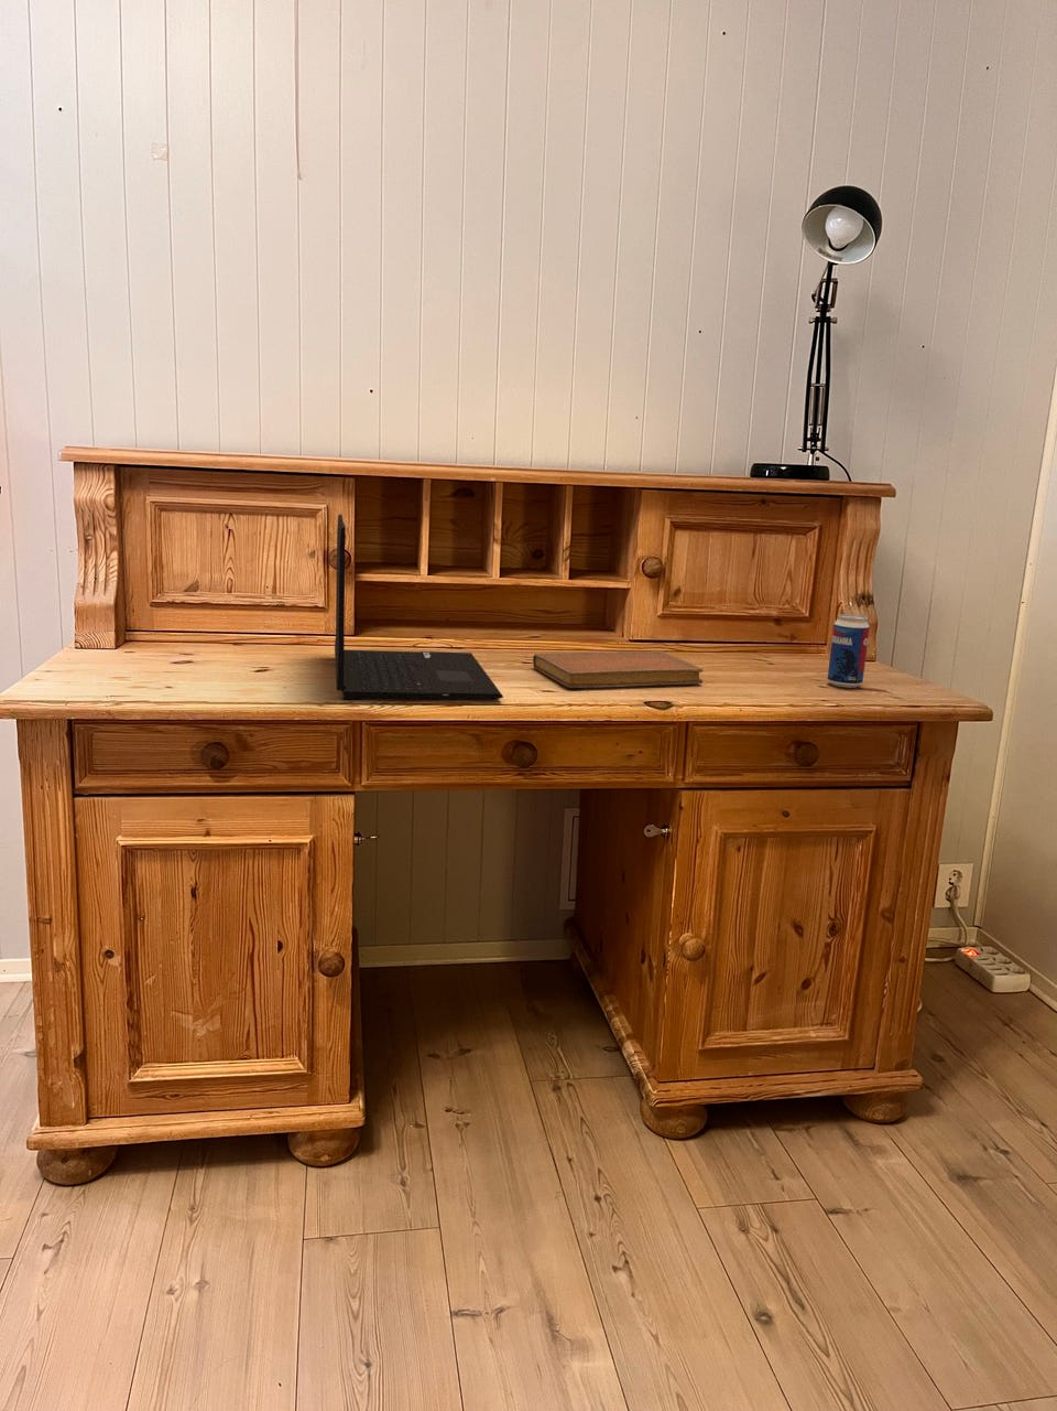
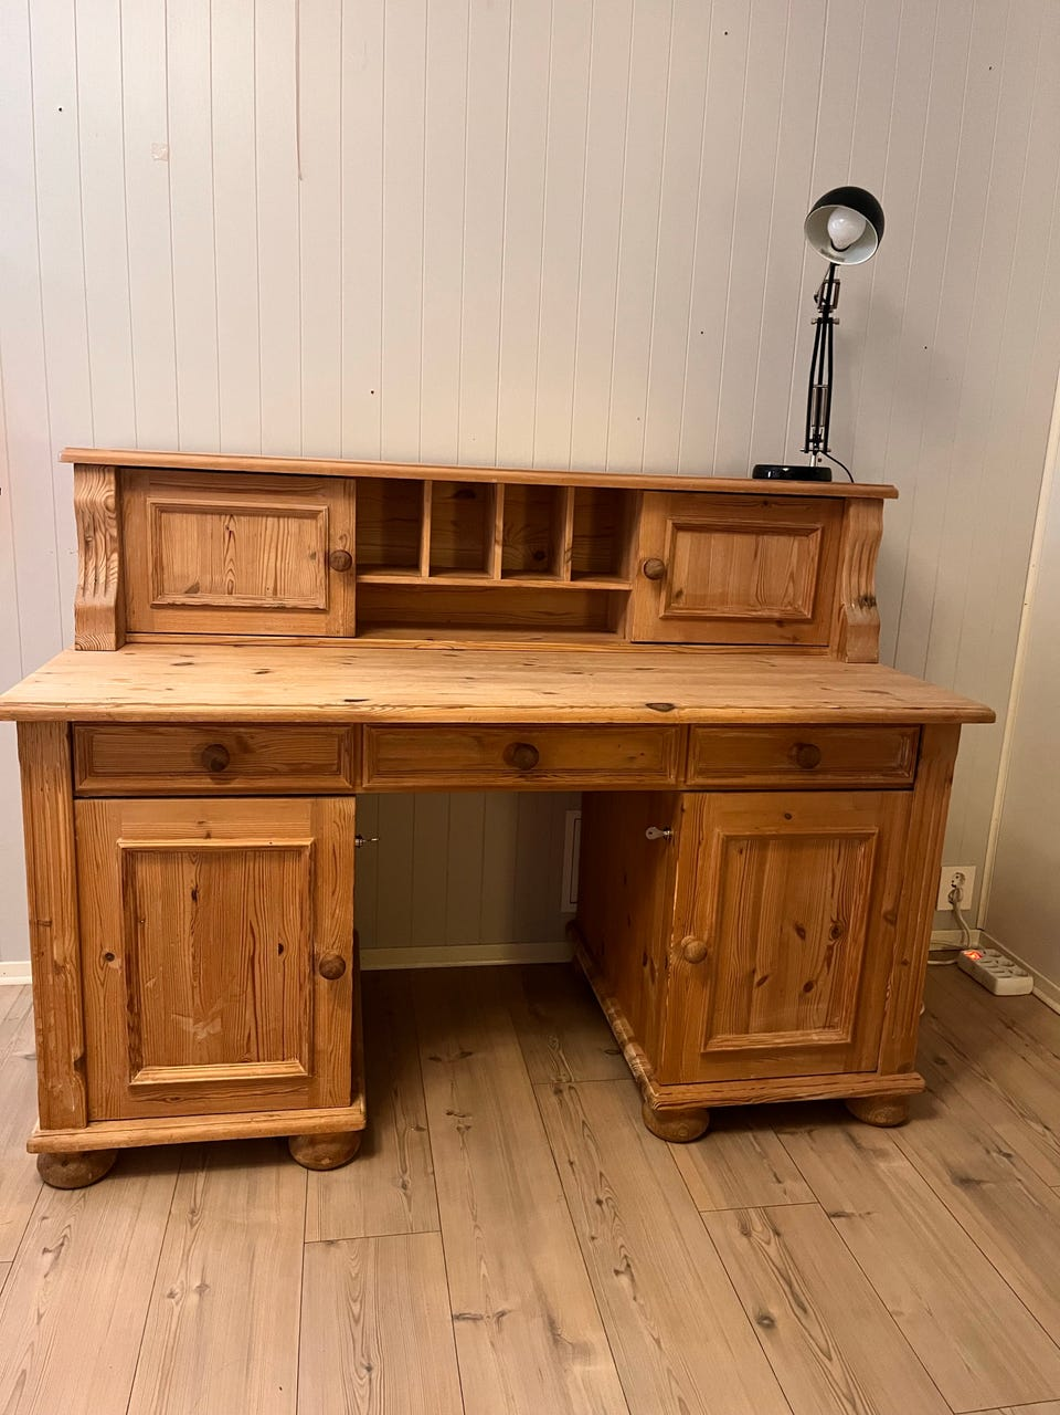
- beverage can (848, 650)
- laptop (414, 651)
- notebook (616, 667)
